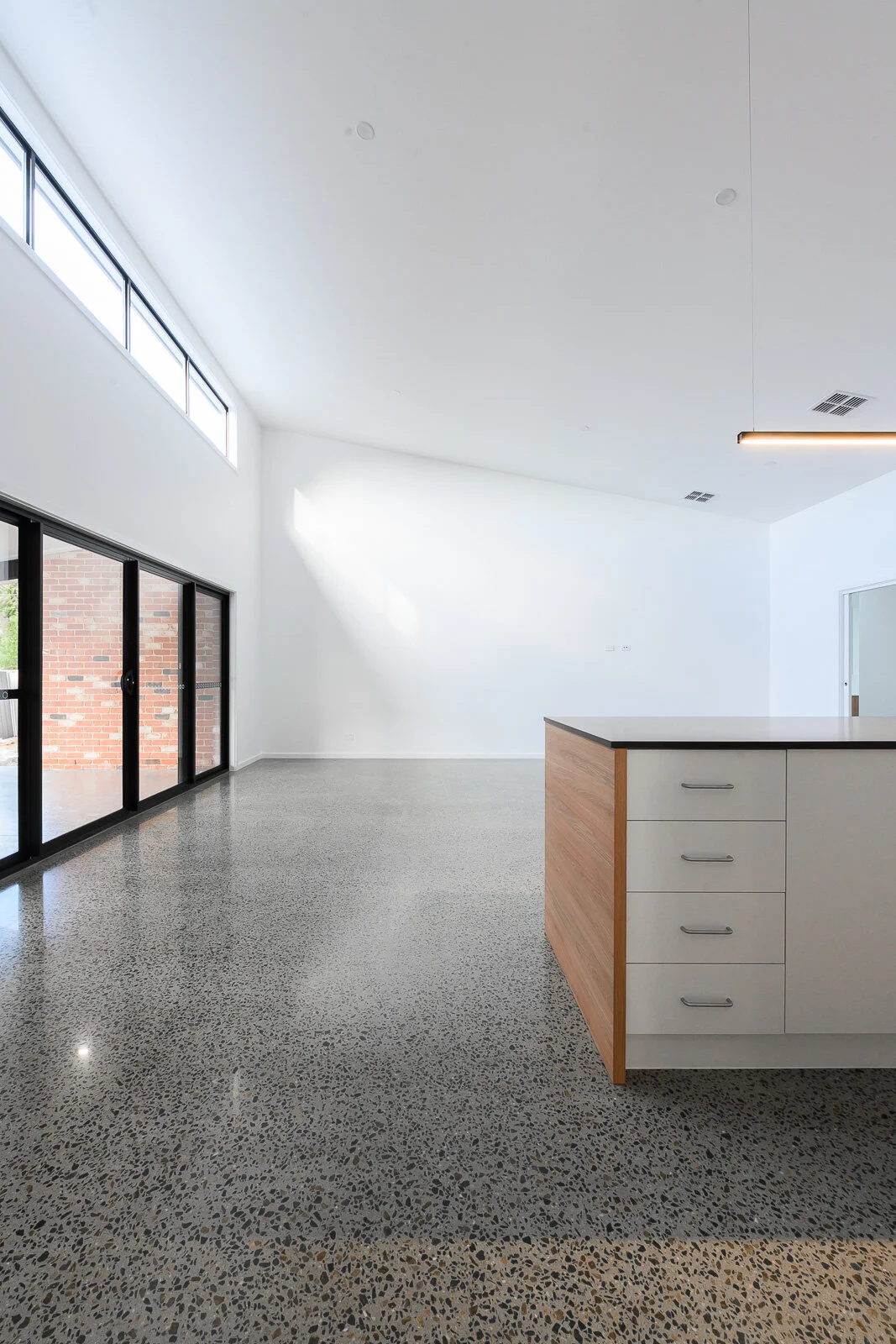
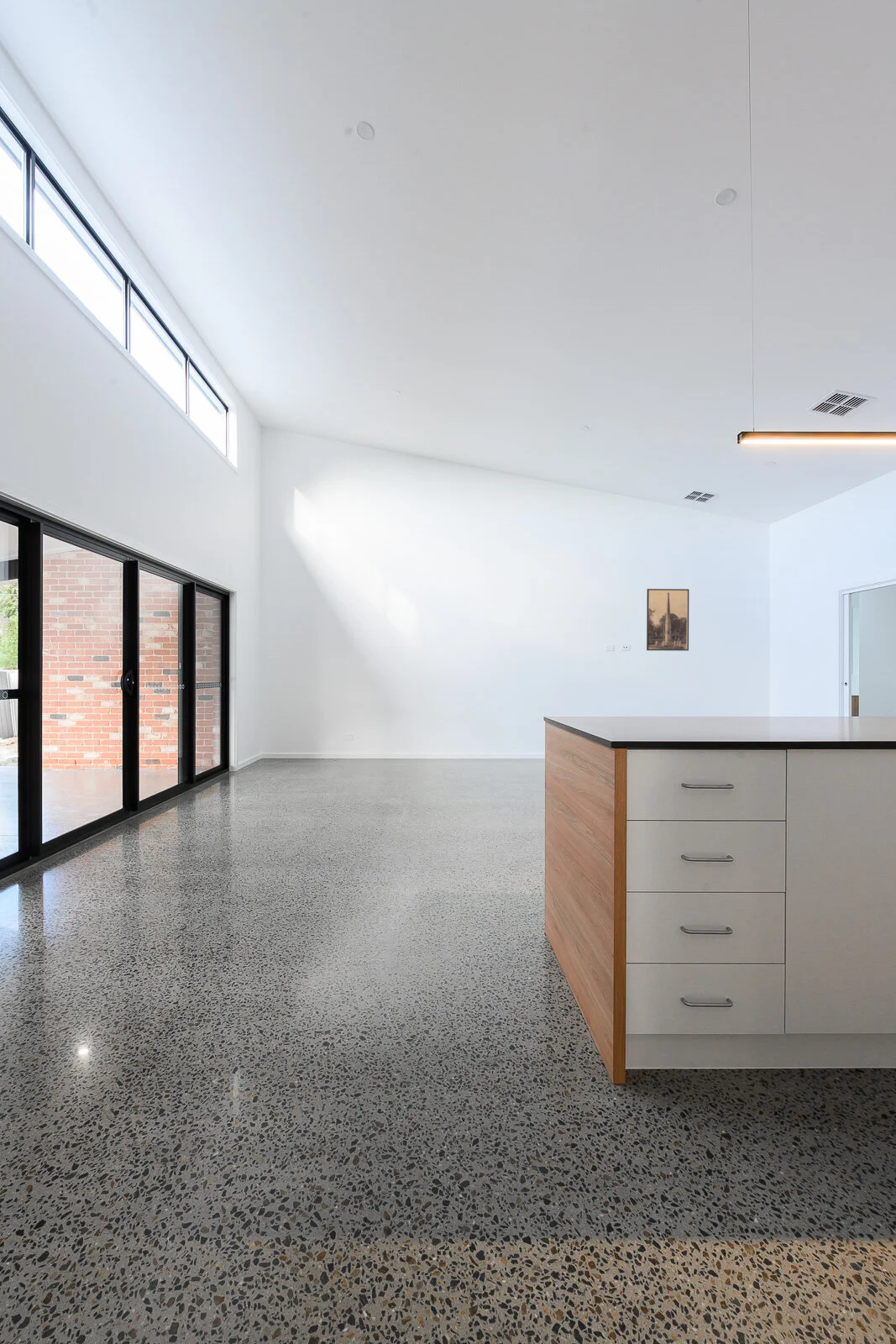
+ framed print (668, 619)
